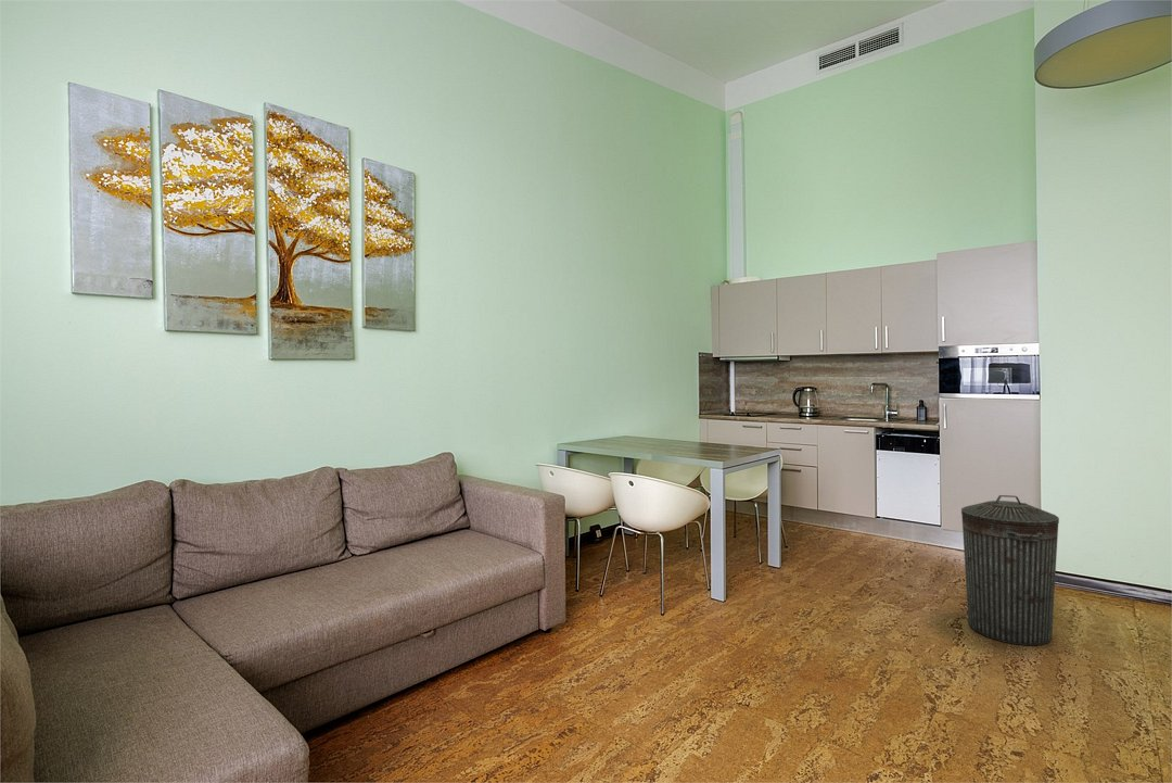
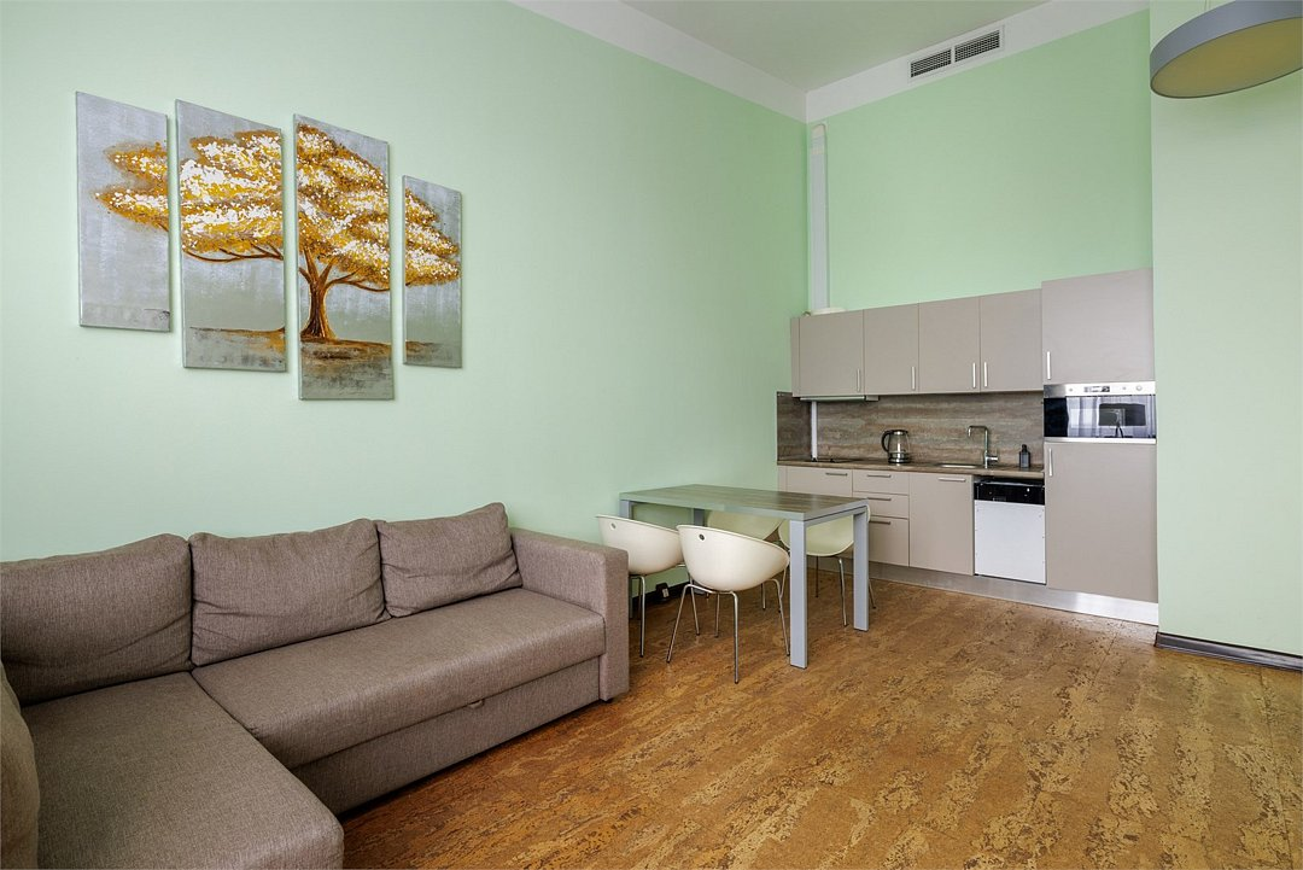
- trash can (1008, 563)
